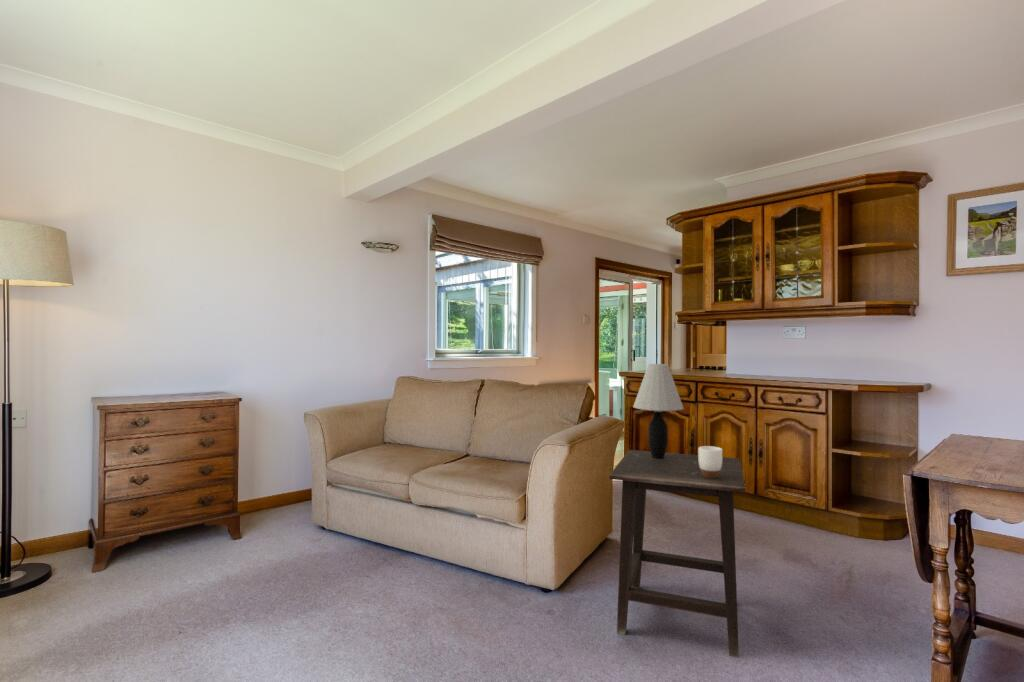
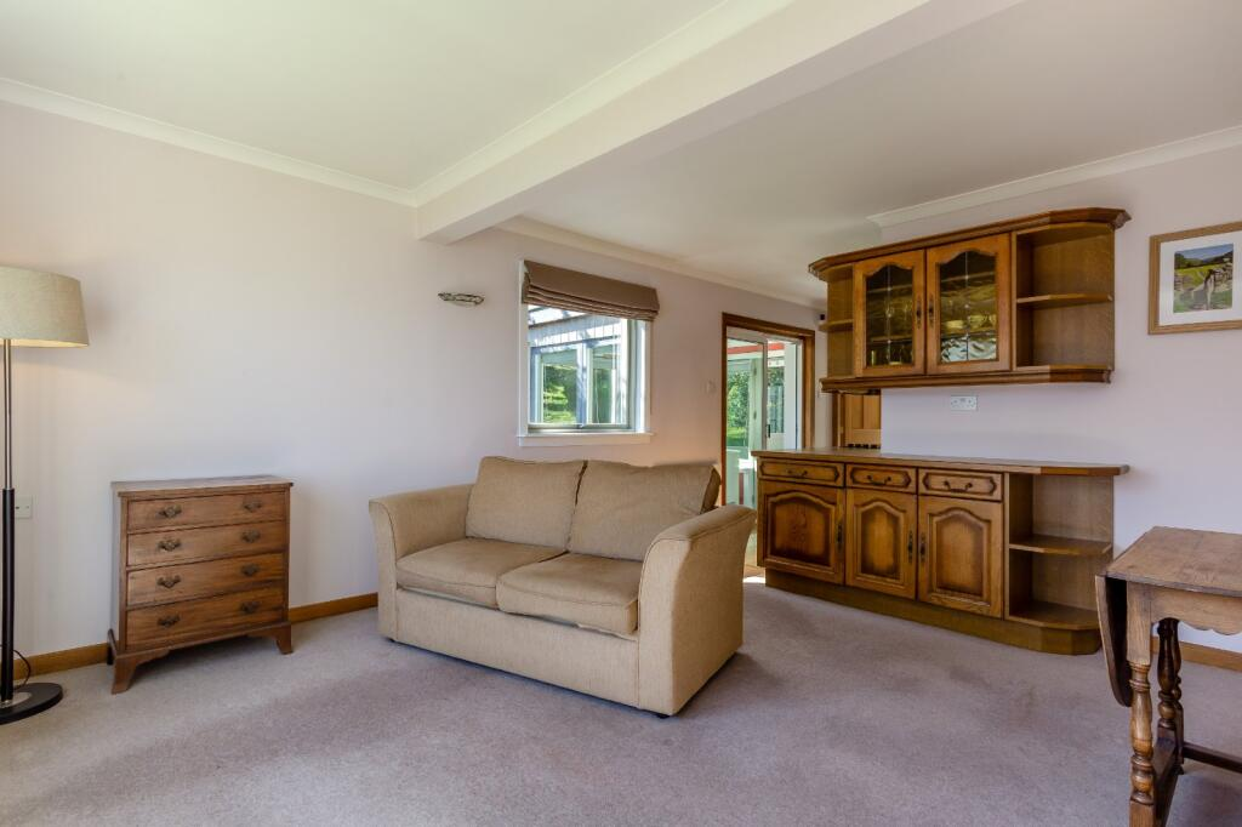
- table lamp (658, 410)
- mug (709, 460)
- side table (673, 554)
